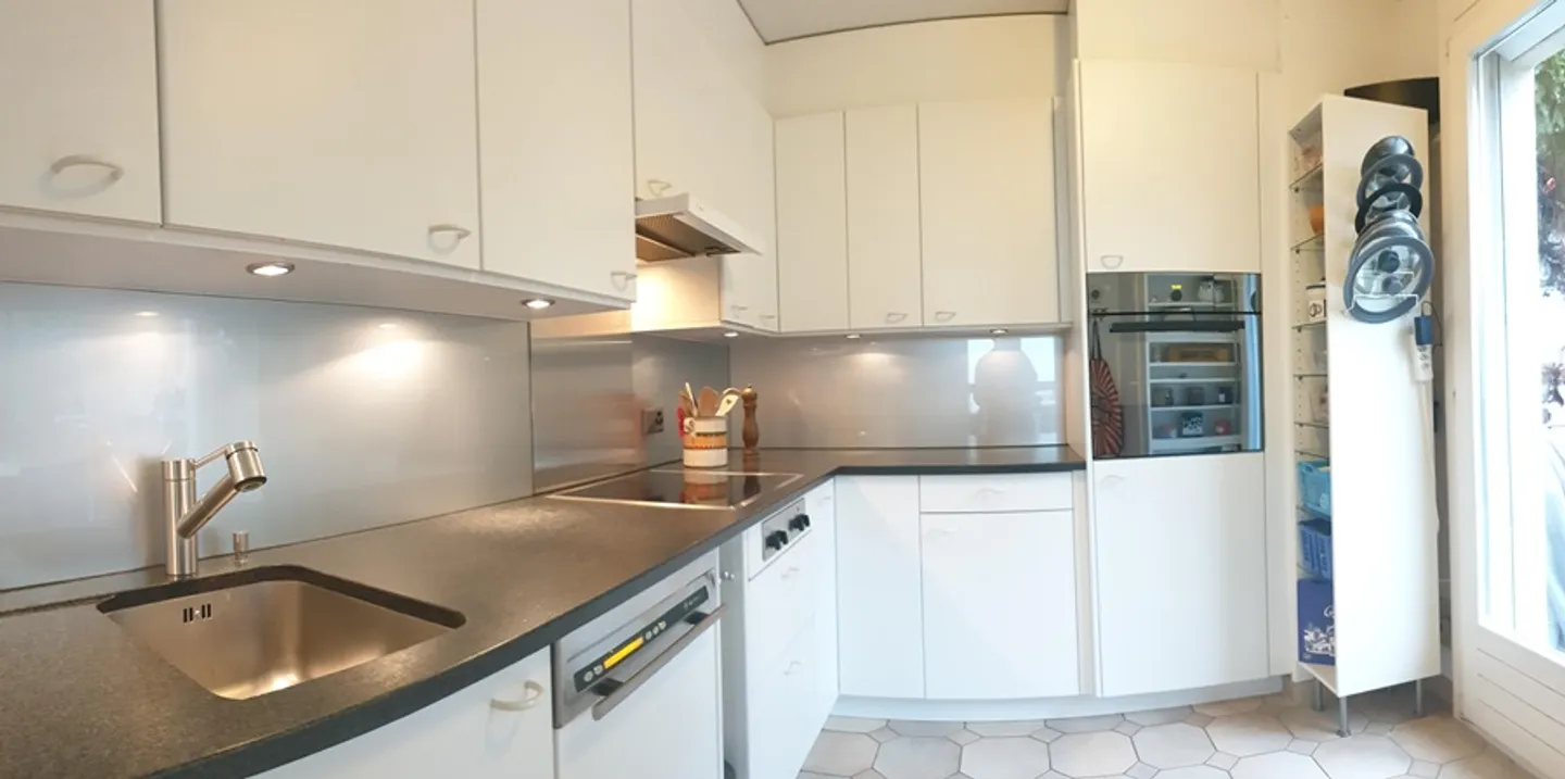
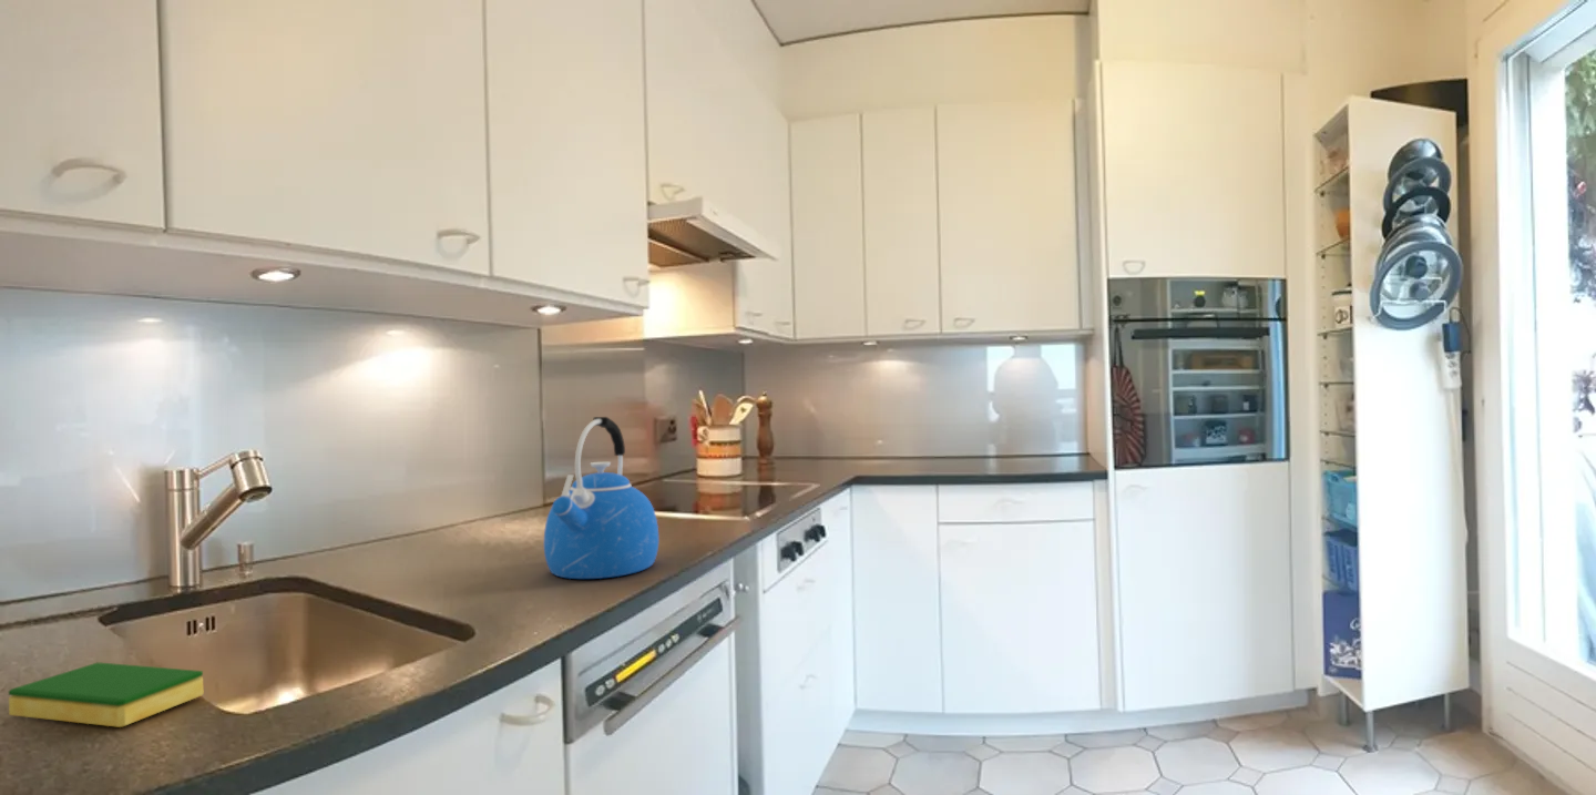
+ dish sponge (109, 692)
+ kettle (594, 493)
